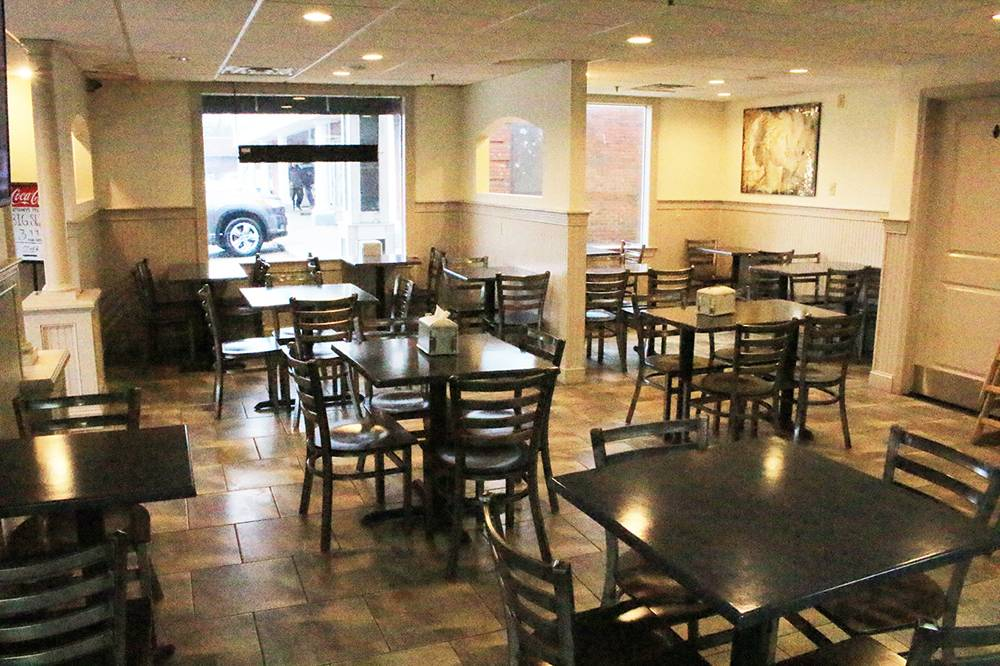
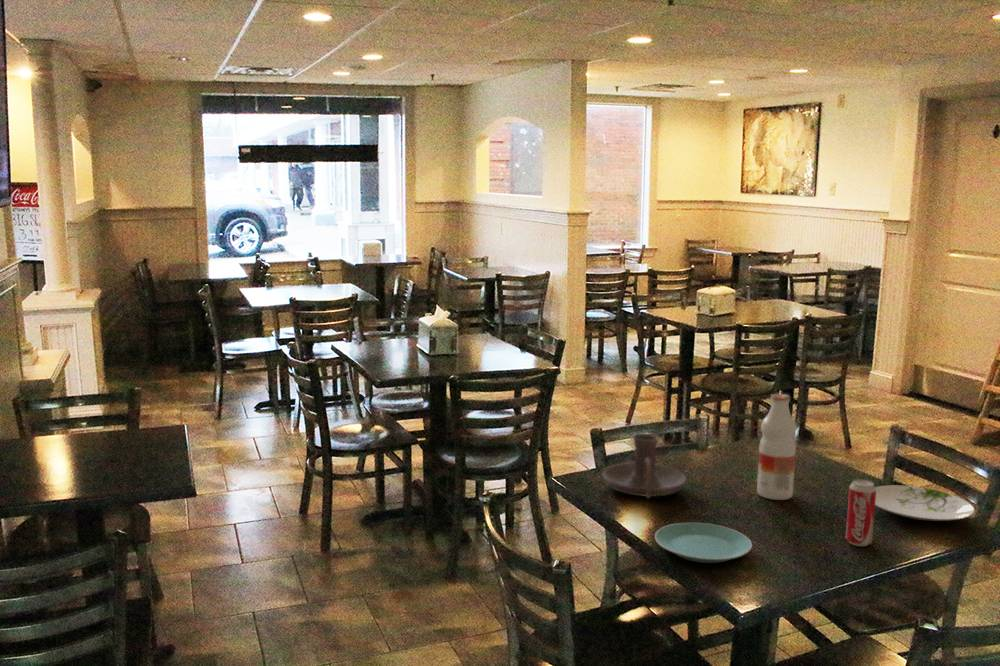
+ beverage can (860, 512)
+ juice bottle (777, 445)
+ candle holder (645, 466)
+ plate (702, 544)
+ plate (918, 507)
